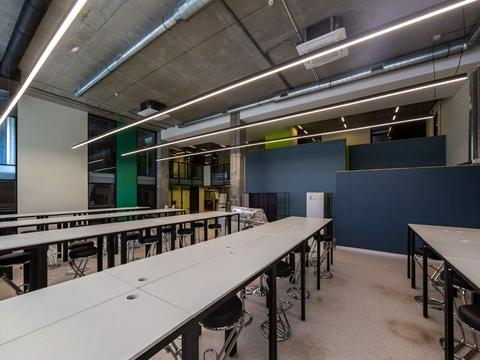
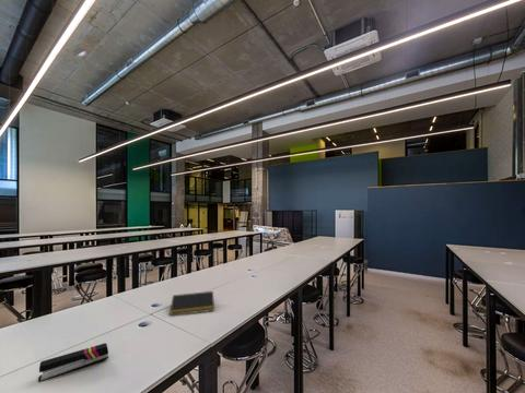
+ notepad (192, 302)
+ stapler (75, 359)
